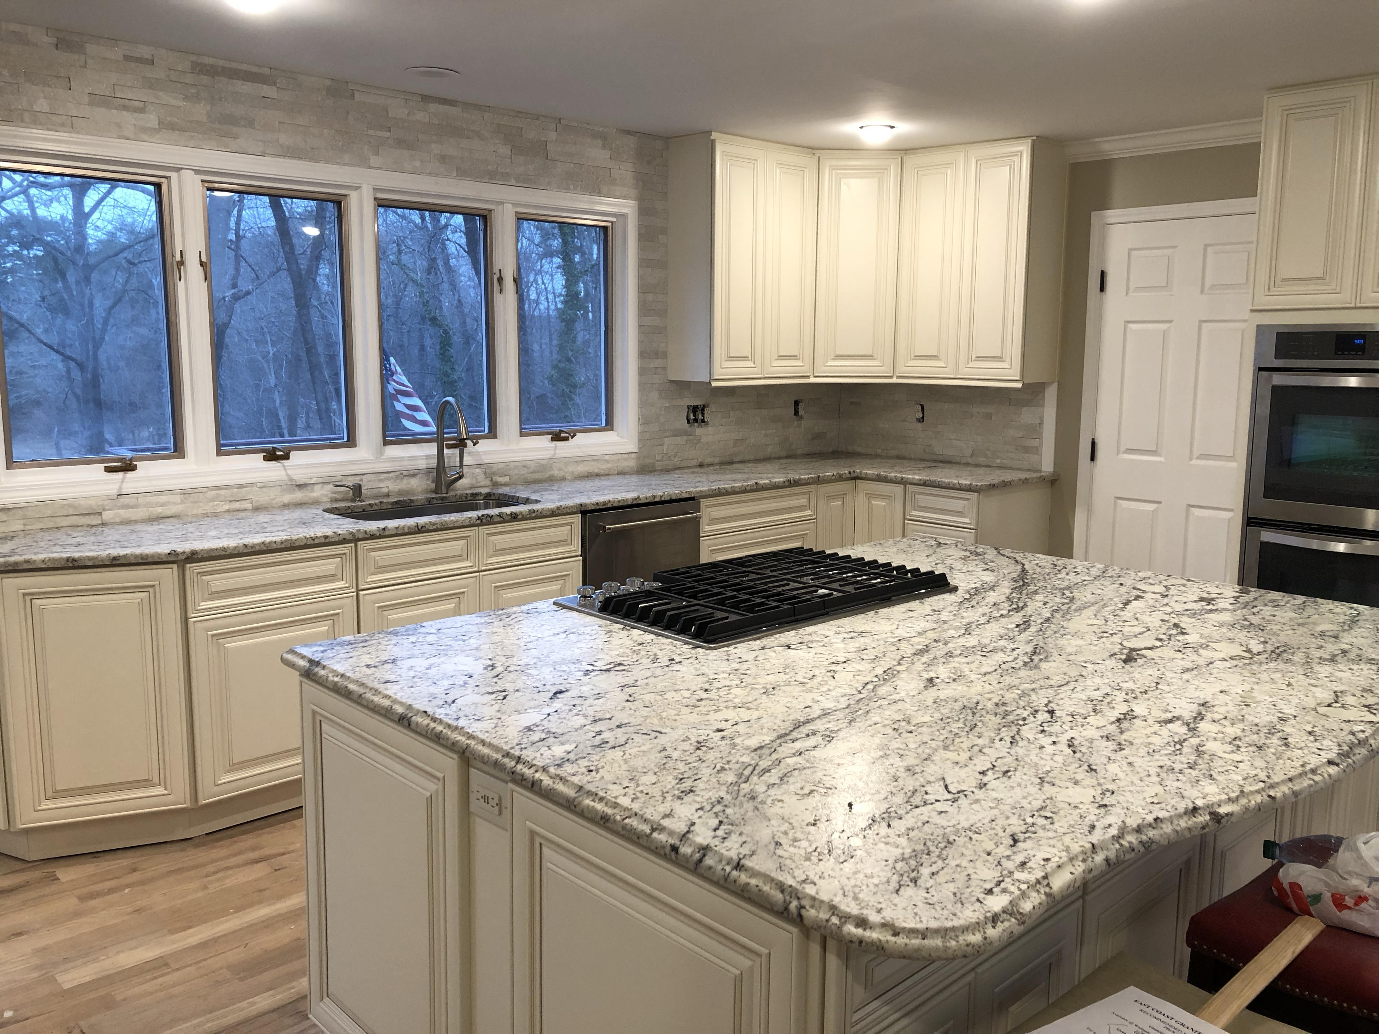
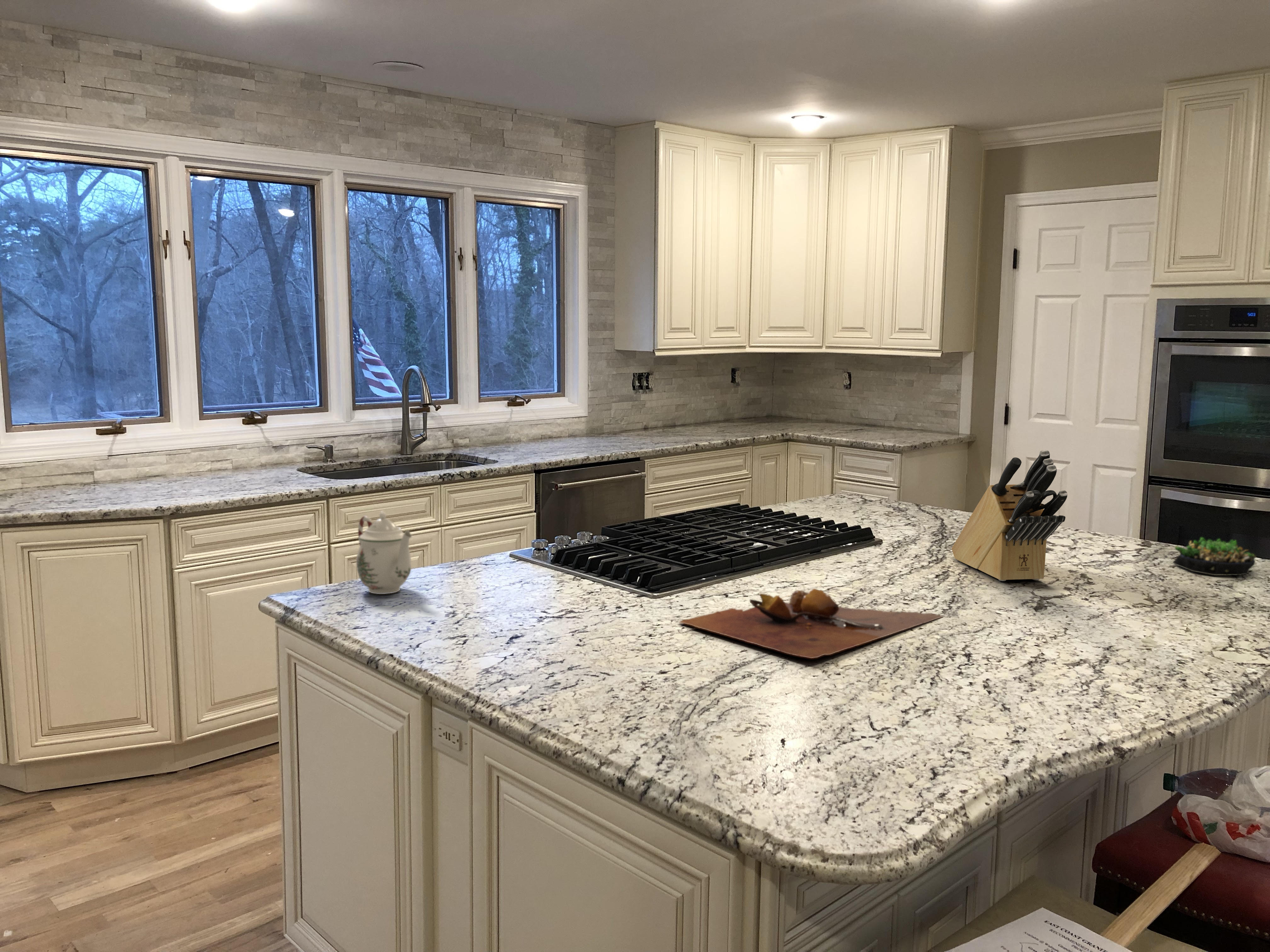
+ knife block (1008, 510)
+ succulent plant (1213, 554)
+ teapot (385, 551)
+ cutting board (814, 605)
